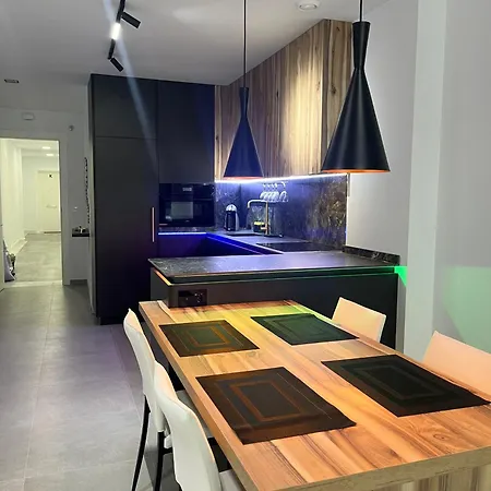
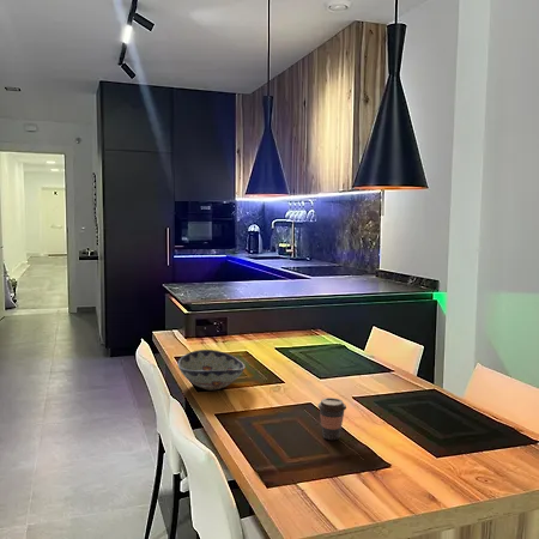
+ coffee cup (331, 419)
+ decorative bowl (211, 373)
